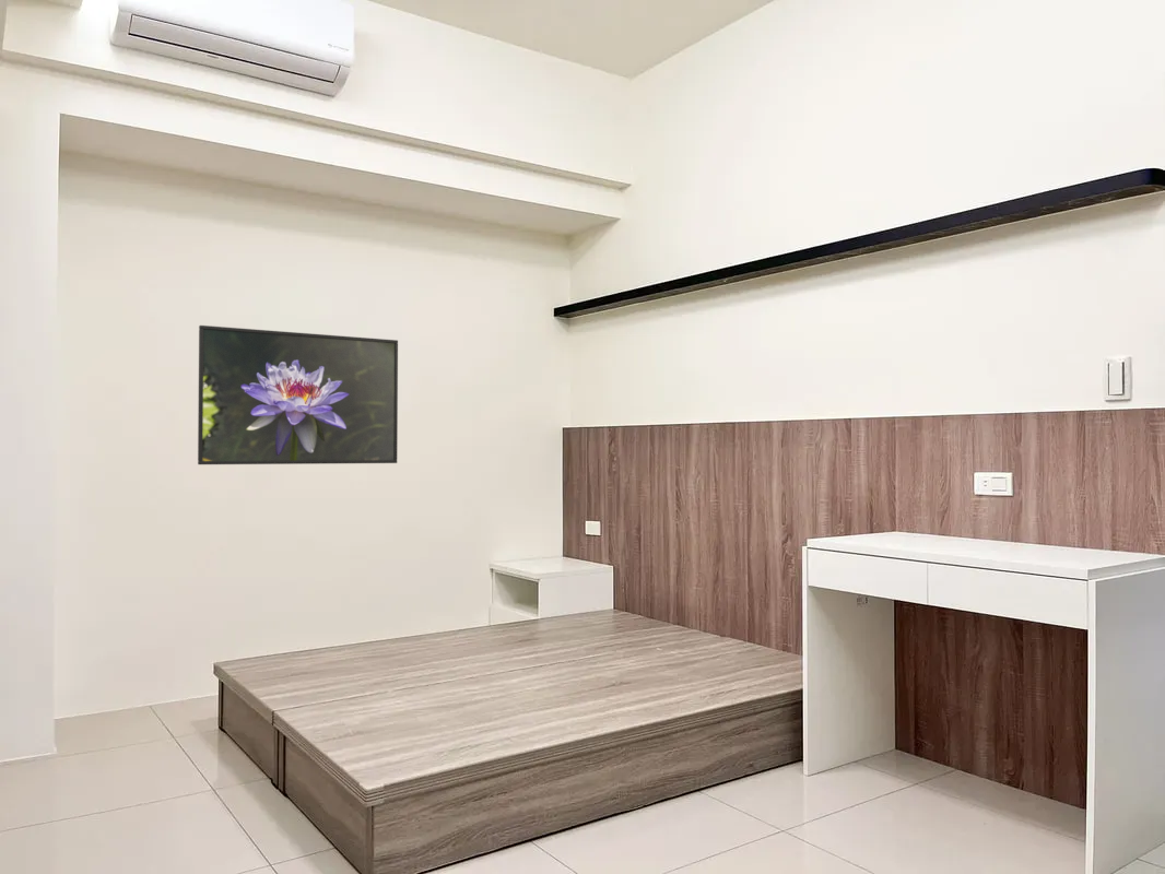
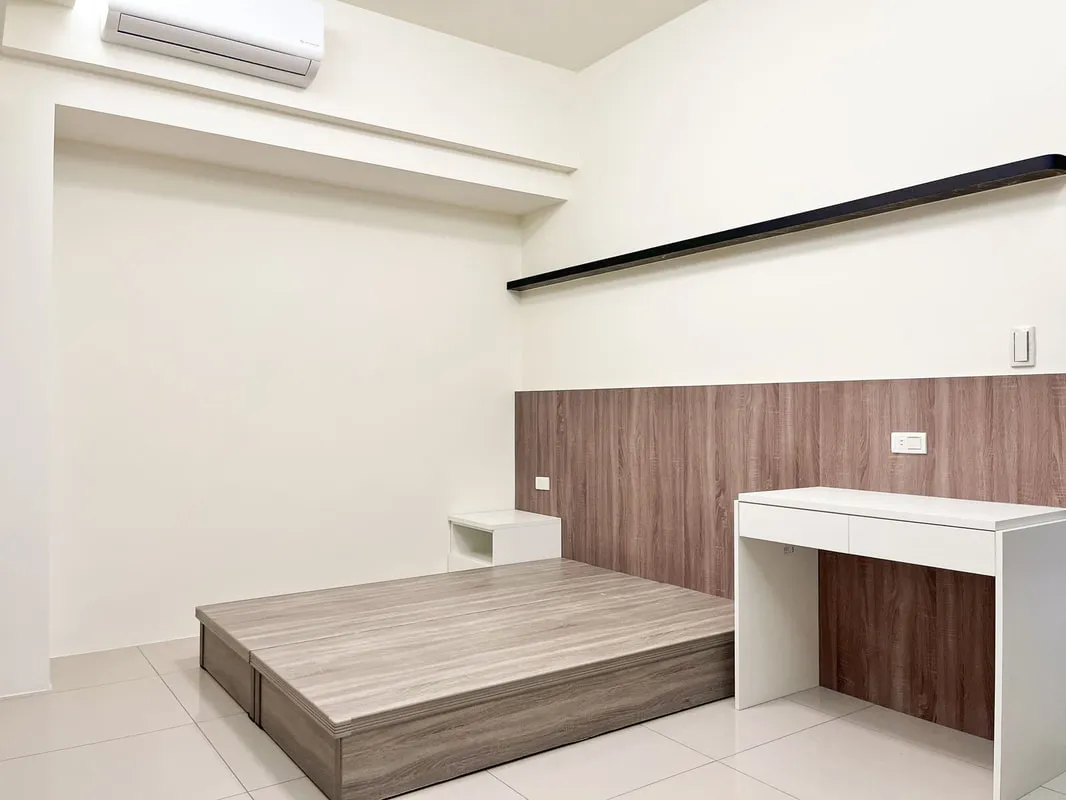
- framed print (304, 398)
